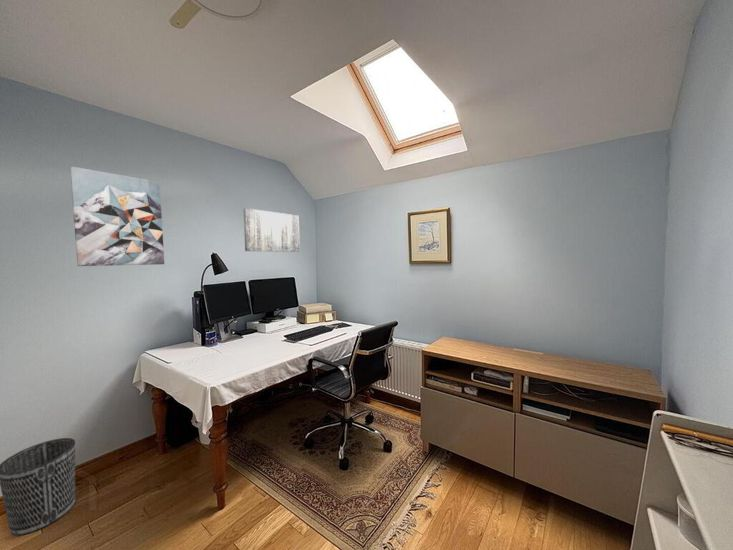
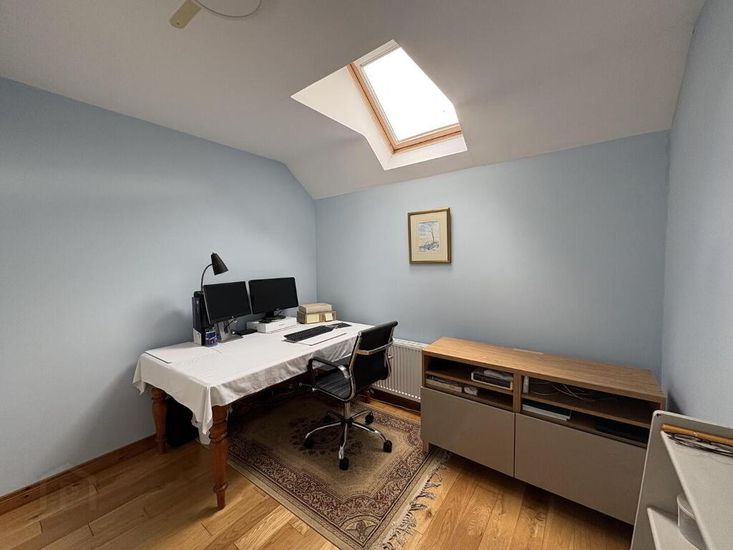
- wastebasket (41, 484)
- wall art (121, 220)
- wall art (274, 232)
